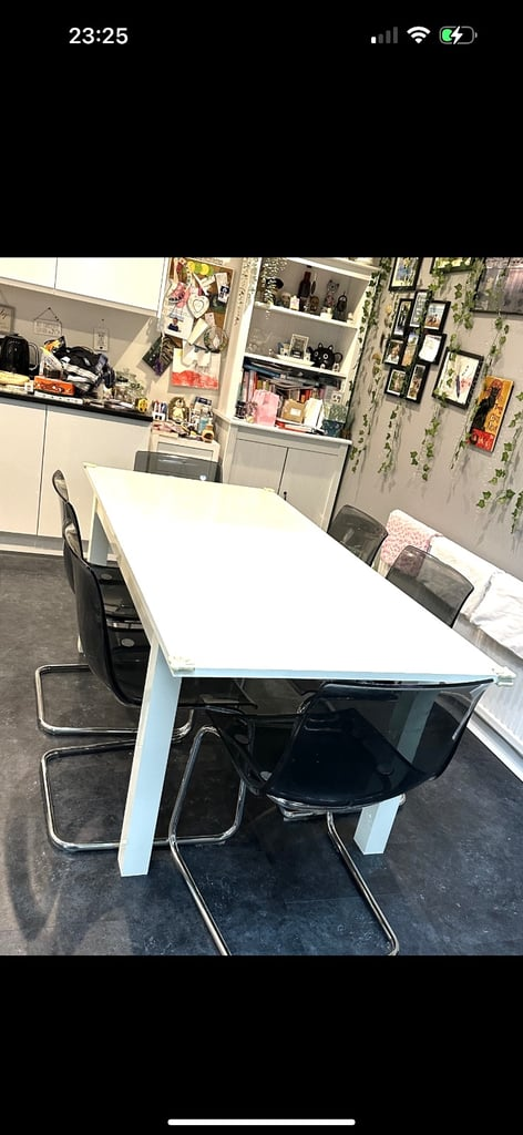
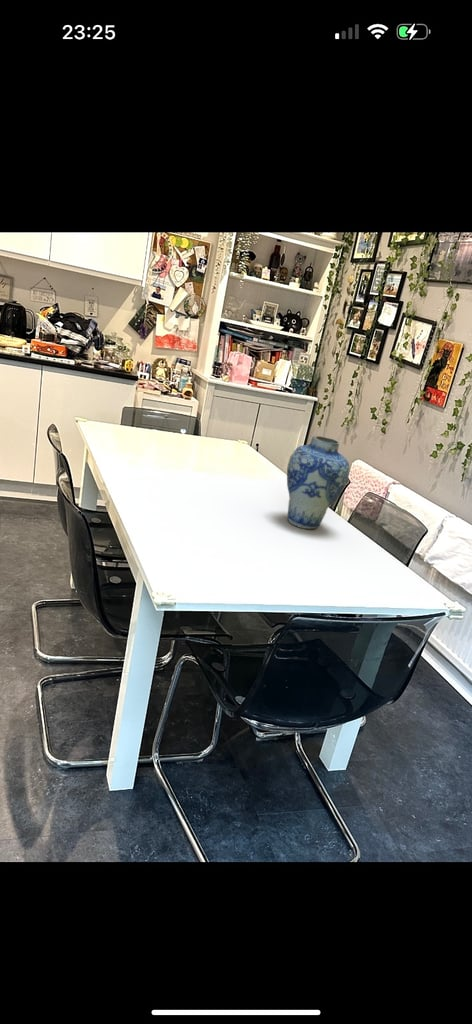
+ vase (314, 483)
